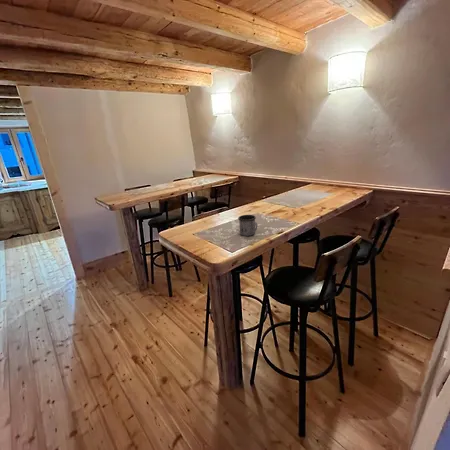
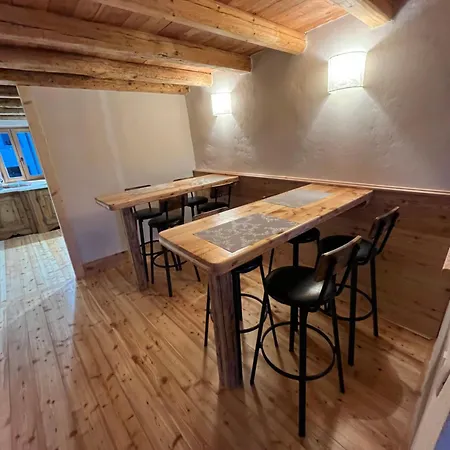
- mug (249, 226)
